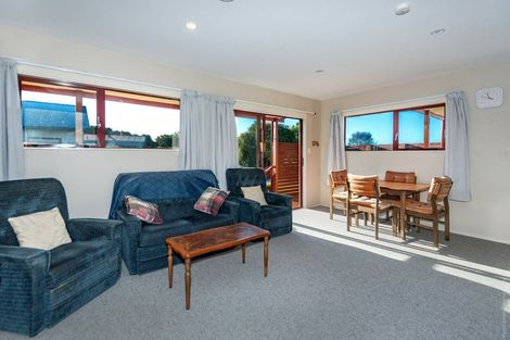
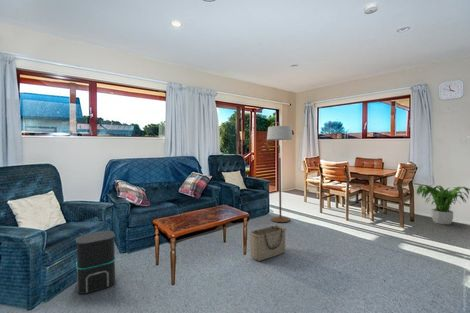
+ floor lamp (279, 170)
+ basket (268, 242)
+ speaker (96, 259)
+ potted plant (444, 204)
